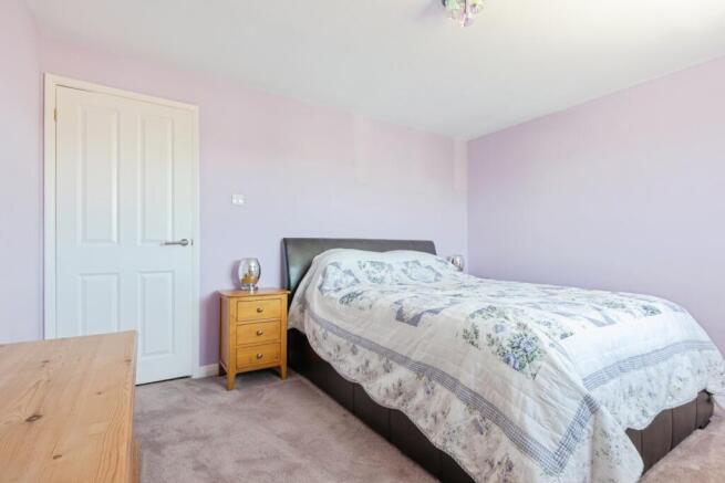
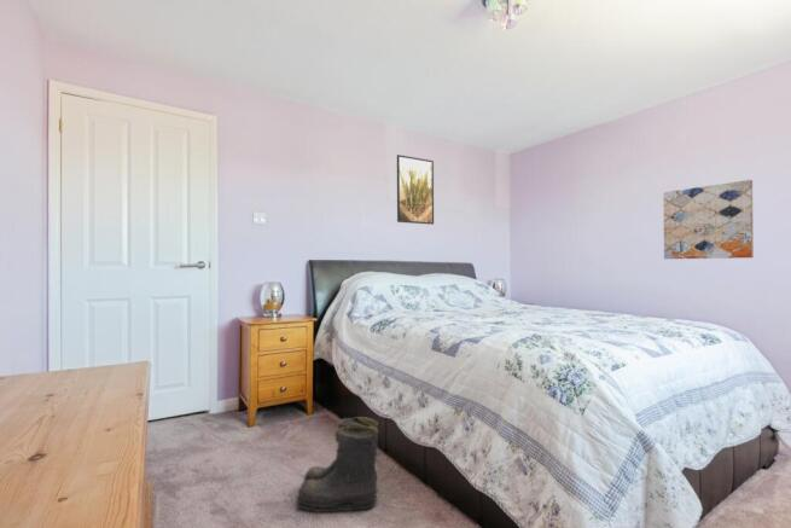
+ boots (338, 459)
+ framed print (415, 190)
+ wall art (704, 222)
